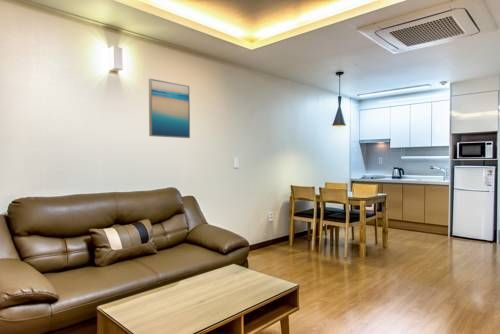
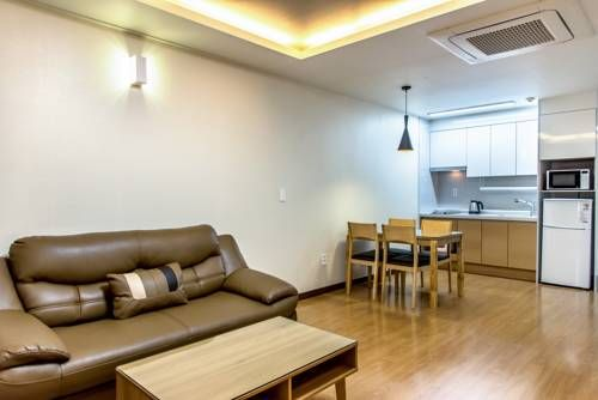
- wall art (170, 109)
